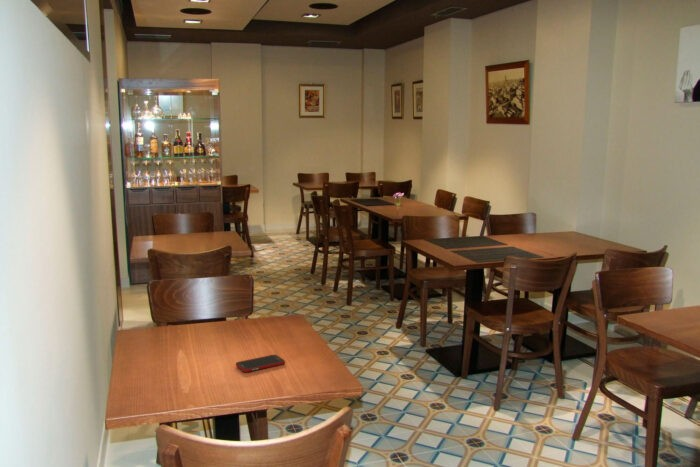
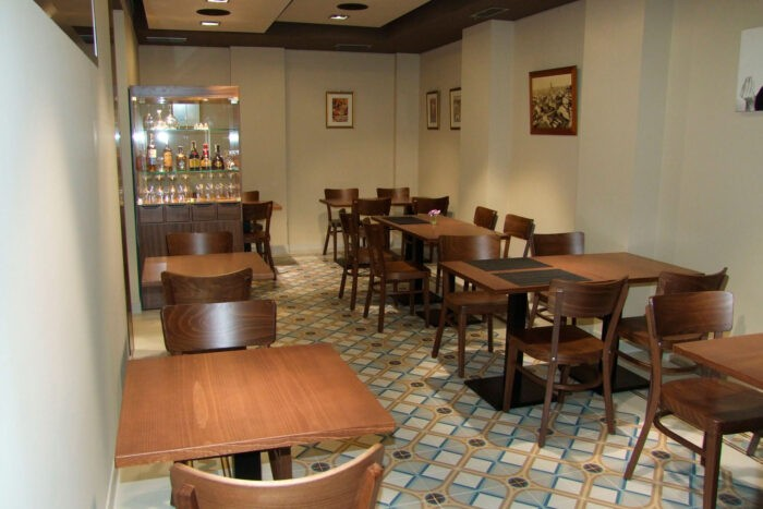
- cell phone (260, 363)
